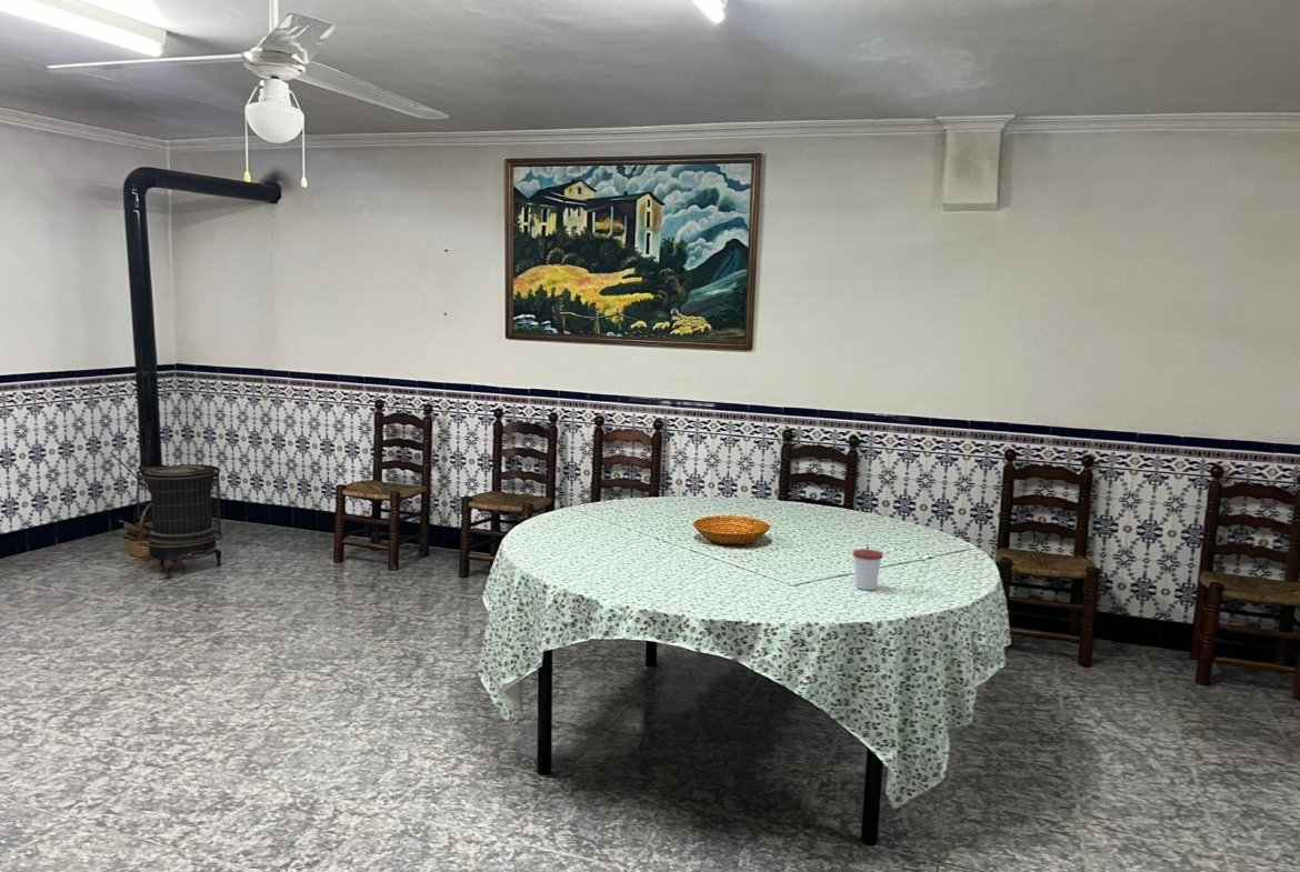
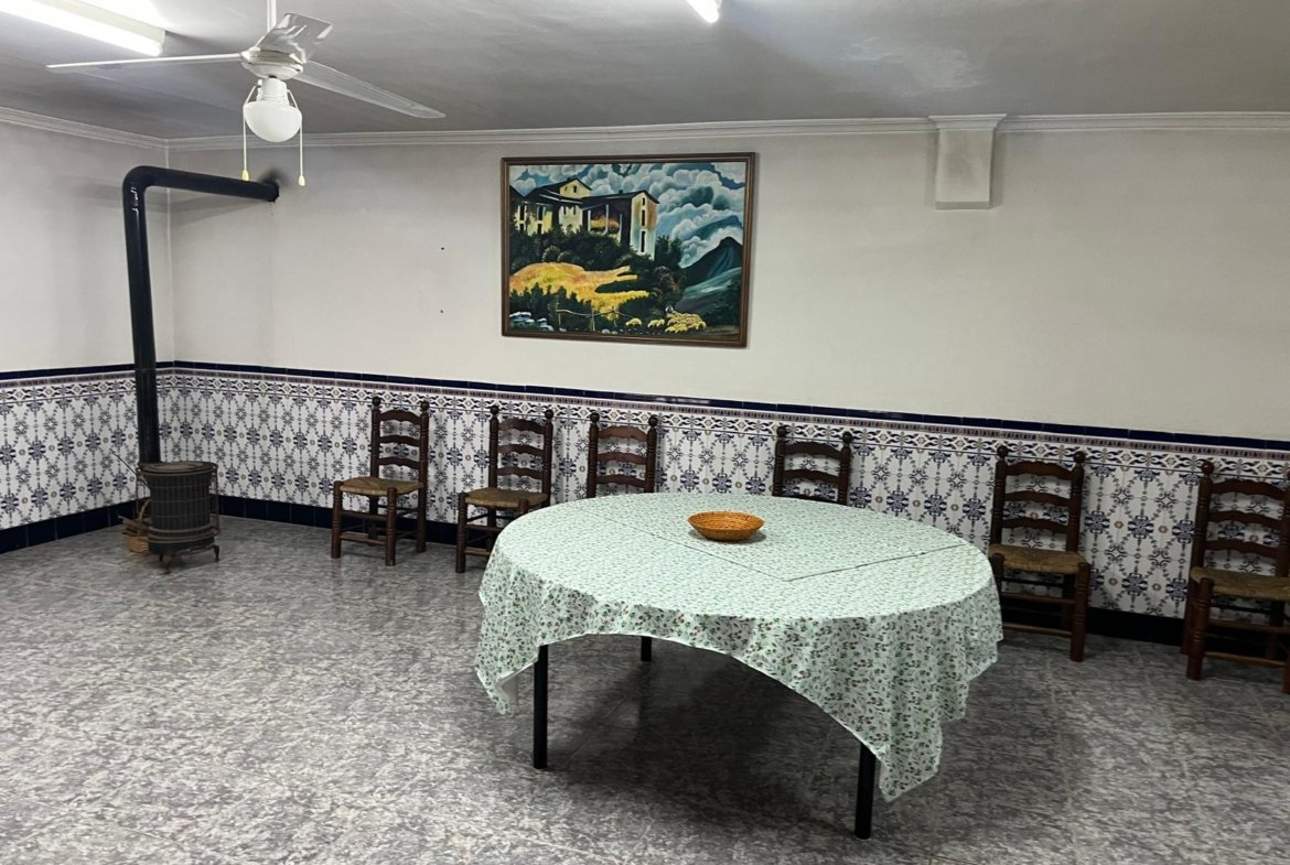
- cup (867, 565)
